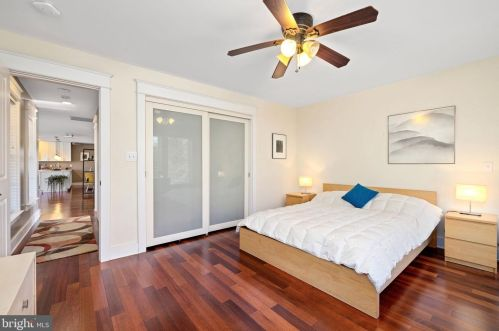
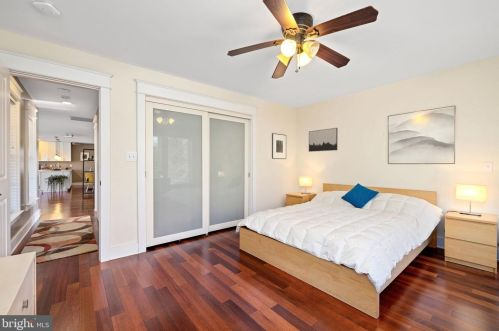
+ wall art (322, 140)
